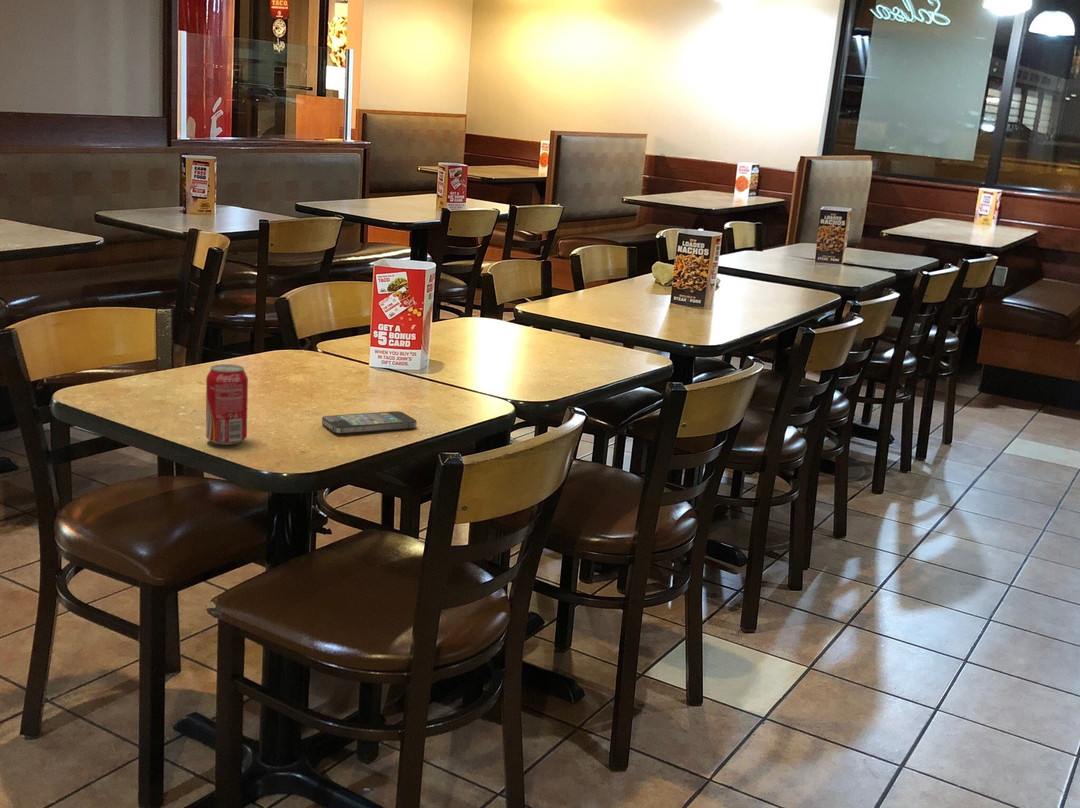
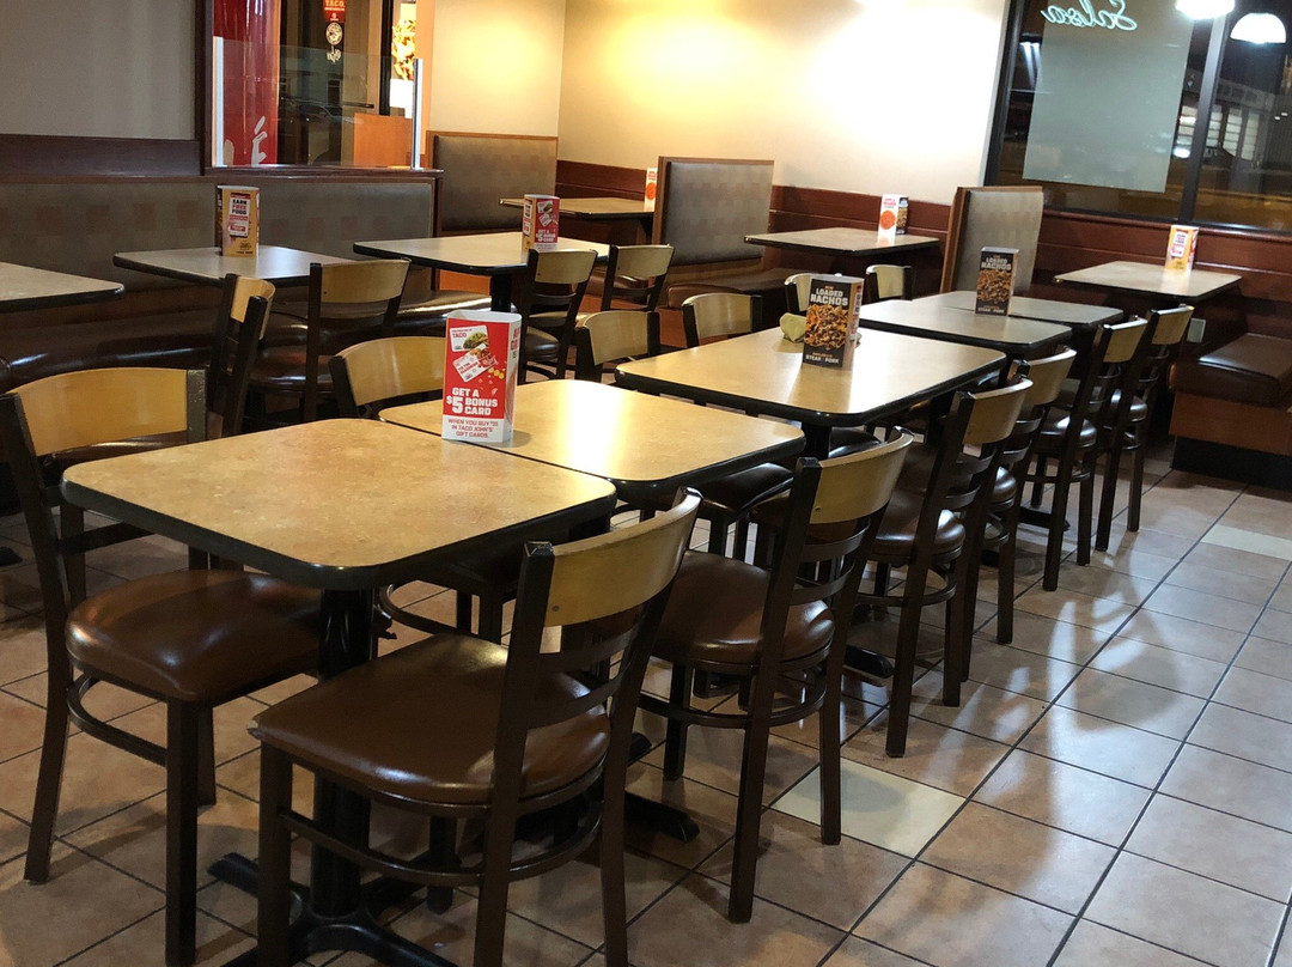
- beverage can (226, 404)
- smartphone (369, 422)
